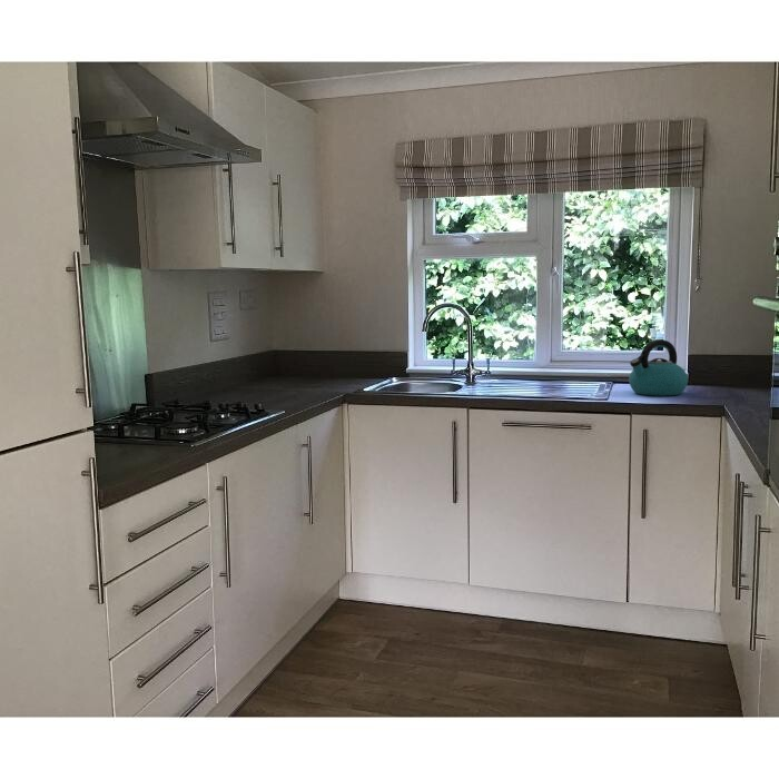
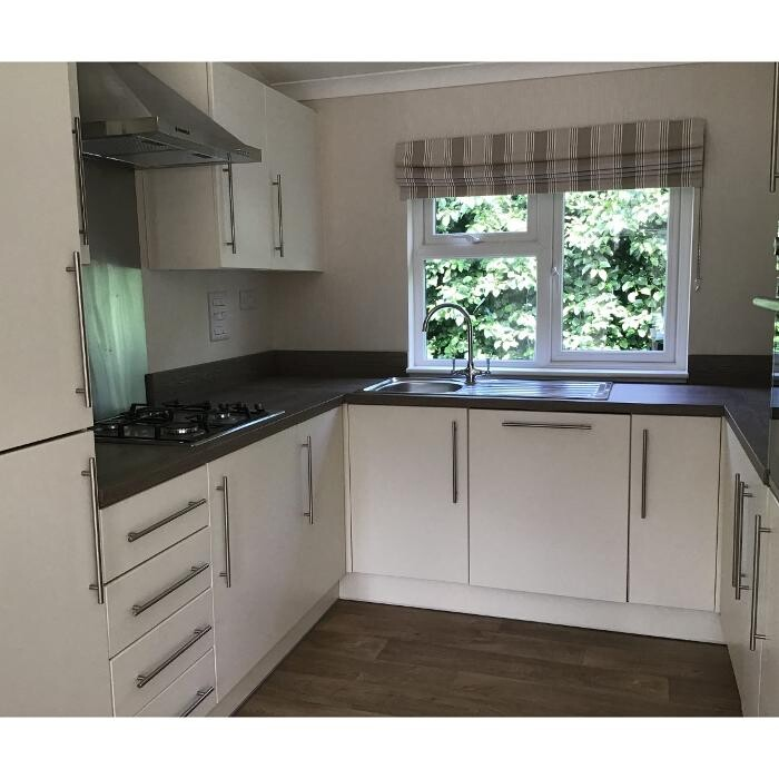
- kettle (655, 366)
